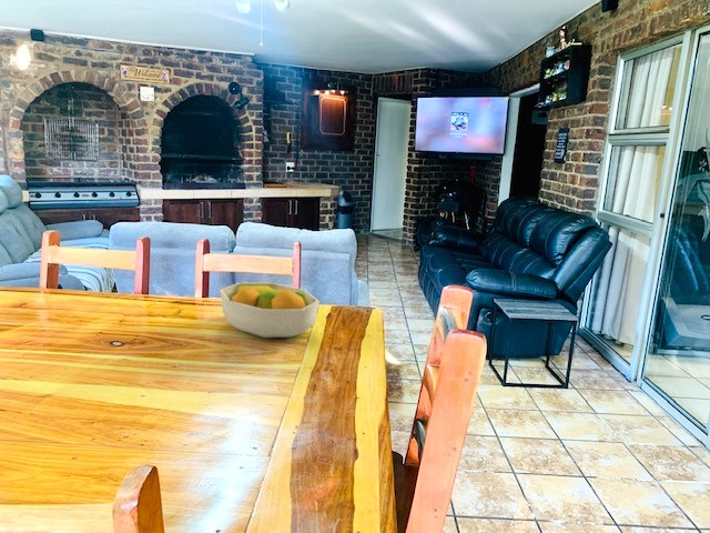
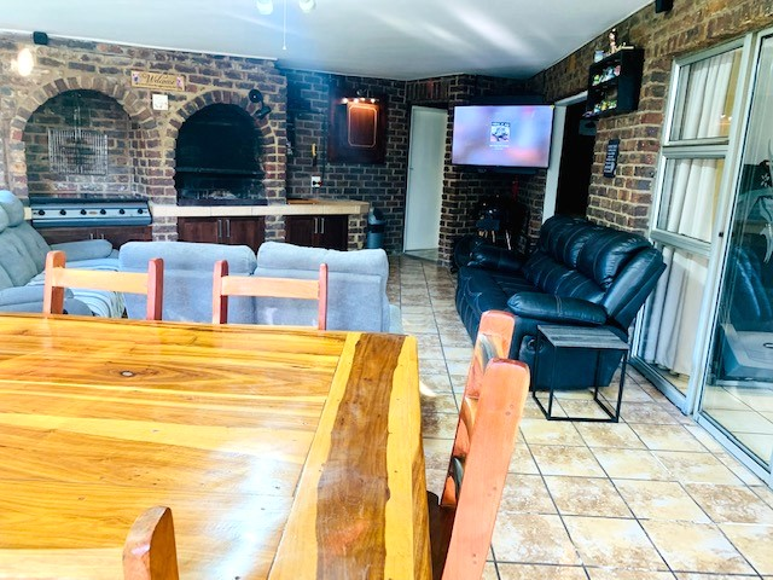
- fruit bowl (268, 303)
